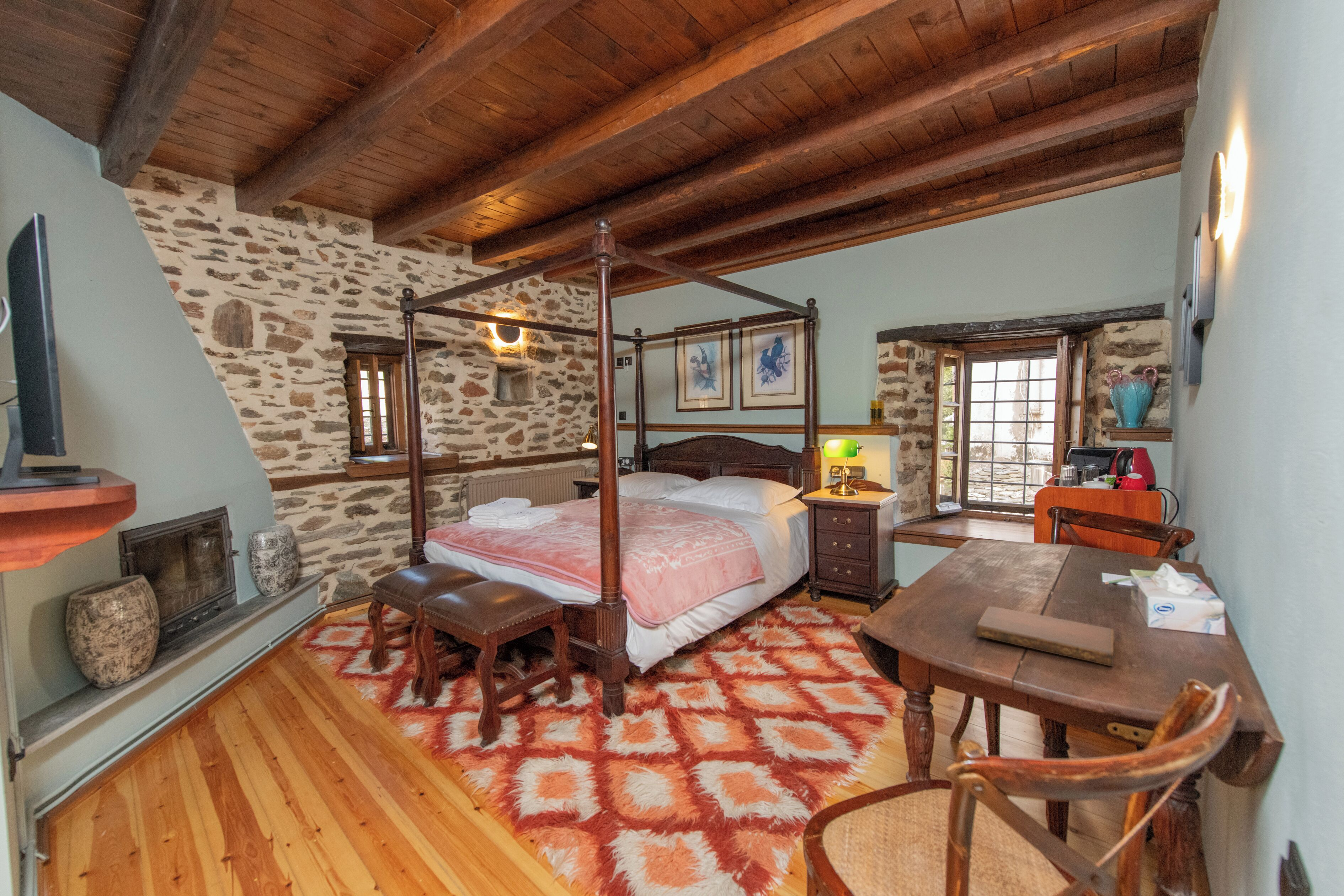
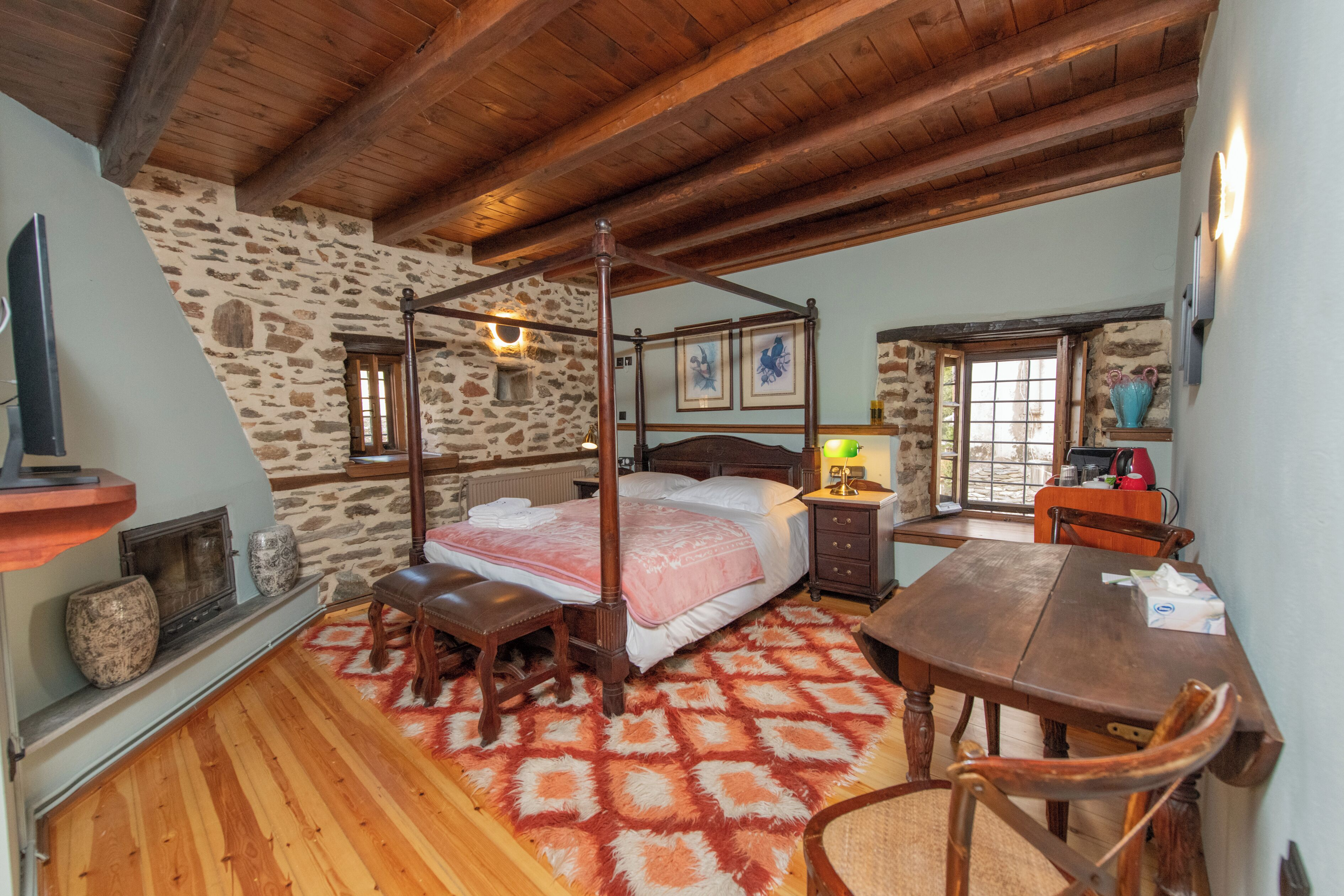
- notebook (1044, 633)
